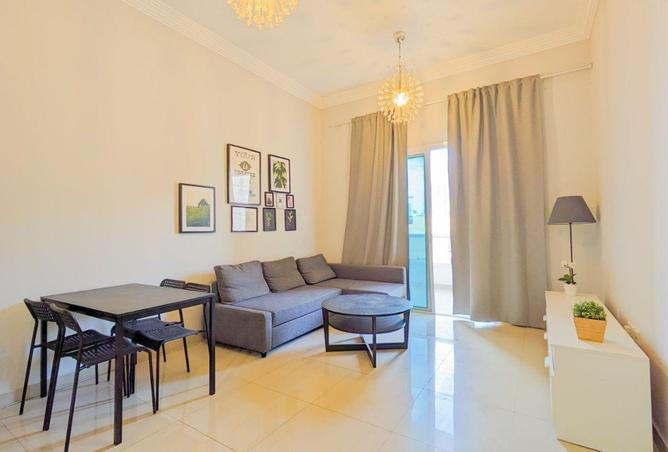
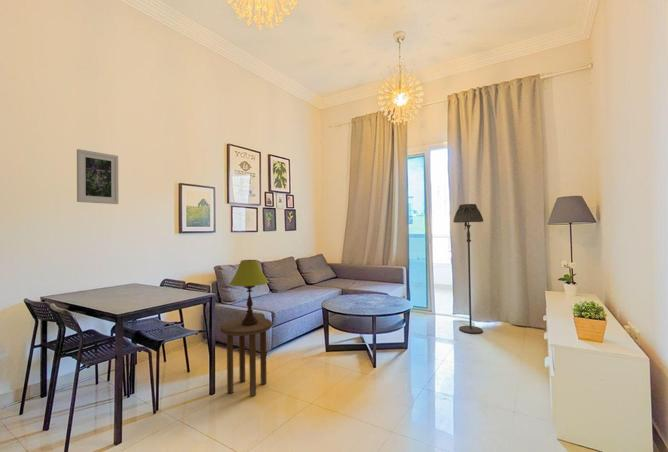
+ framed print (98, 177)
+ side table (249, 355)
+ table lamp (249, 291)
+ floor lamp (469, 267)
